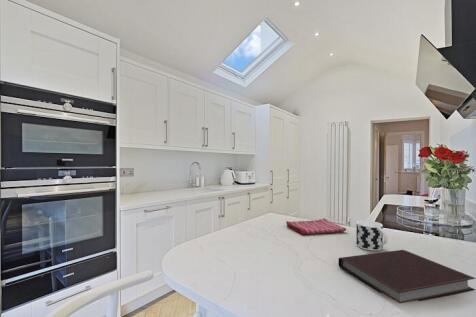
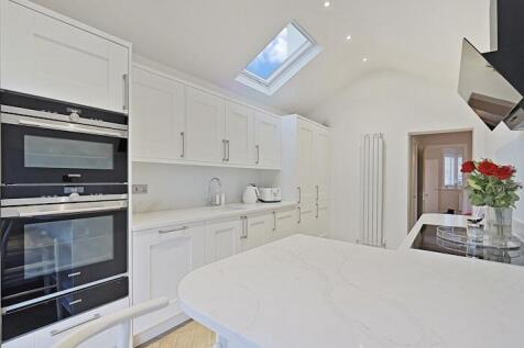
- cup (372, 236)
- notebook (400, 271)
- dish towel (314, 226)
